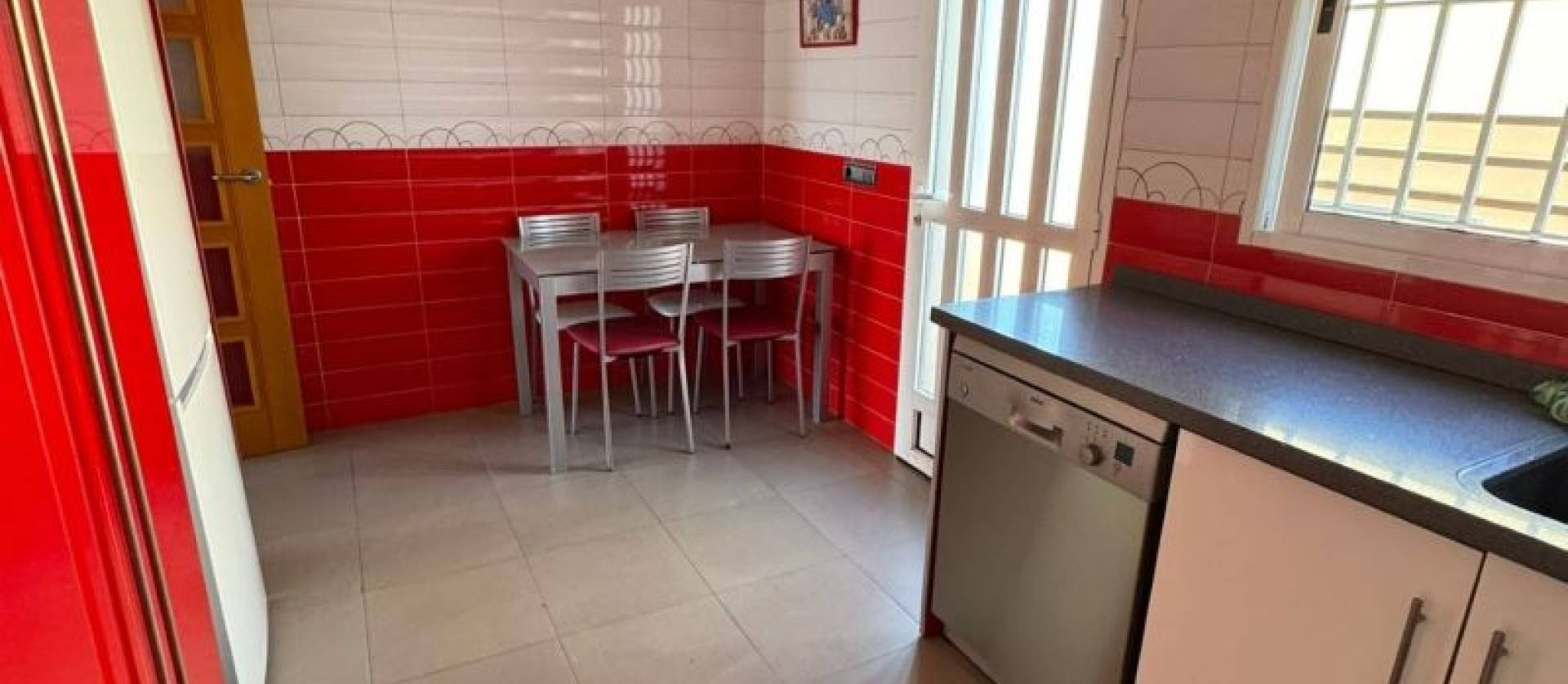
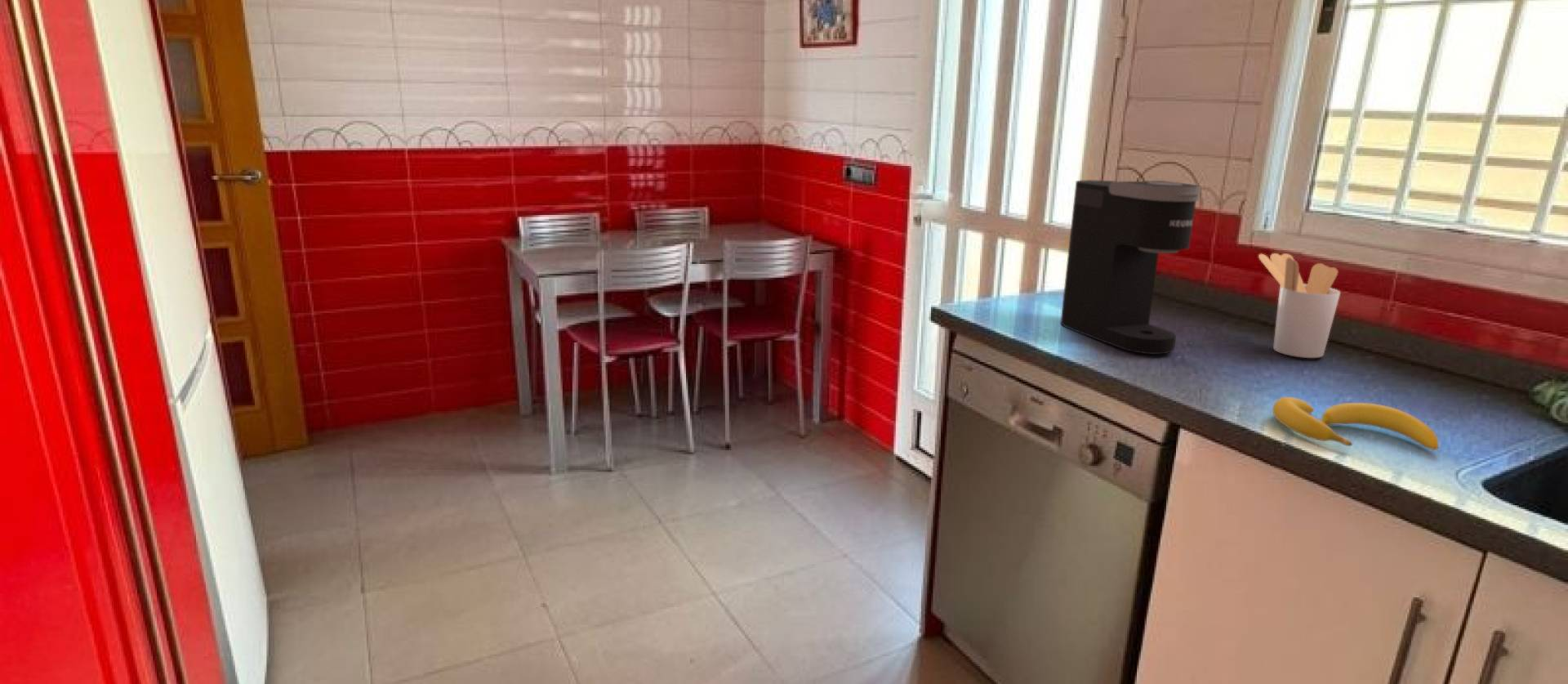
+ coffee maker (1125, 260)
+ banana (1348, 422)
+ utensil holder (1294, 302)
